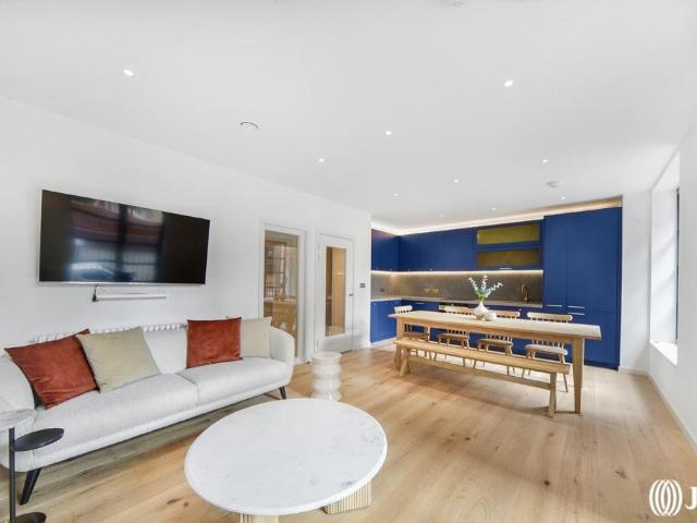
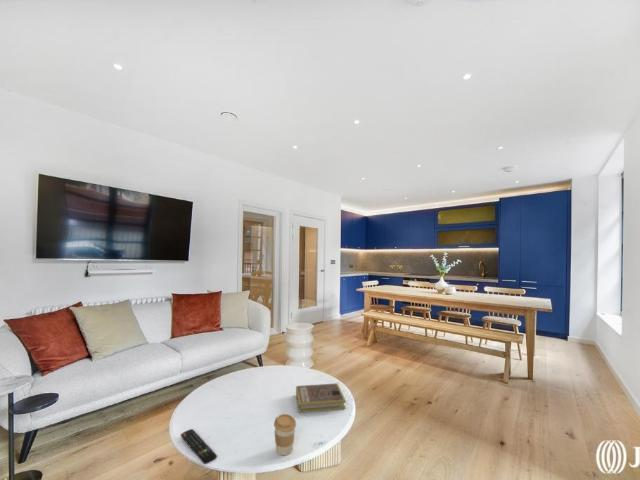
+ remote control (197, 445)
+ book (319, 396)
+ coffee cup (284, 433)
